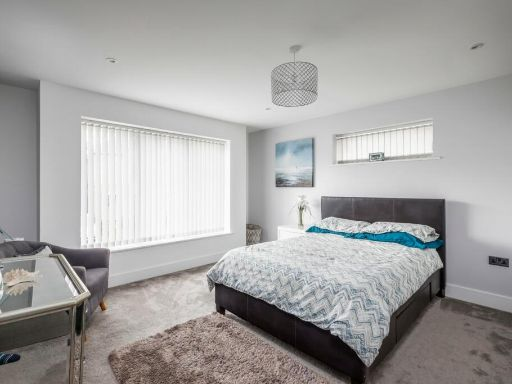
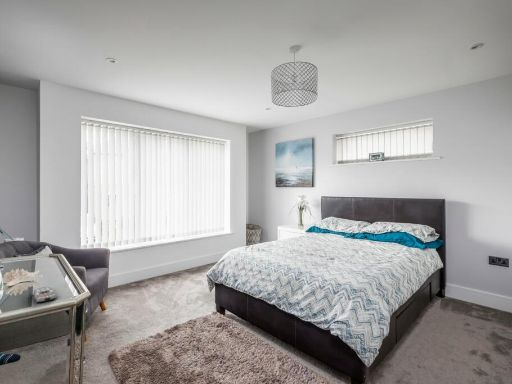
+ remote control (44, 294)
